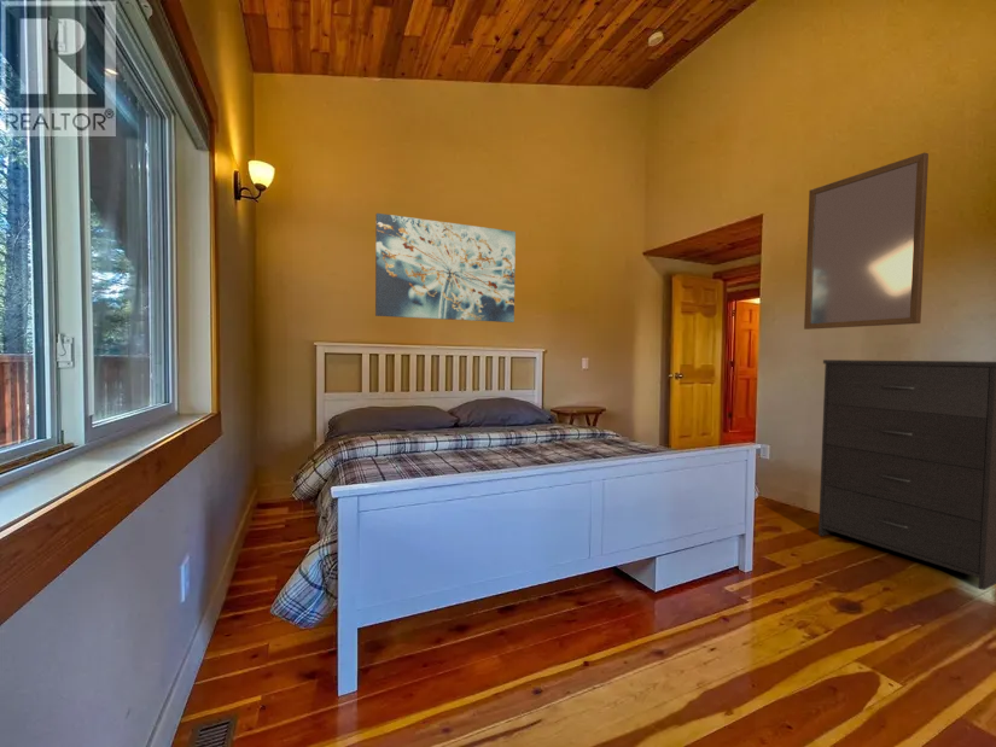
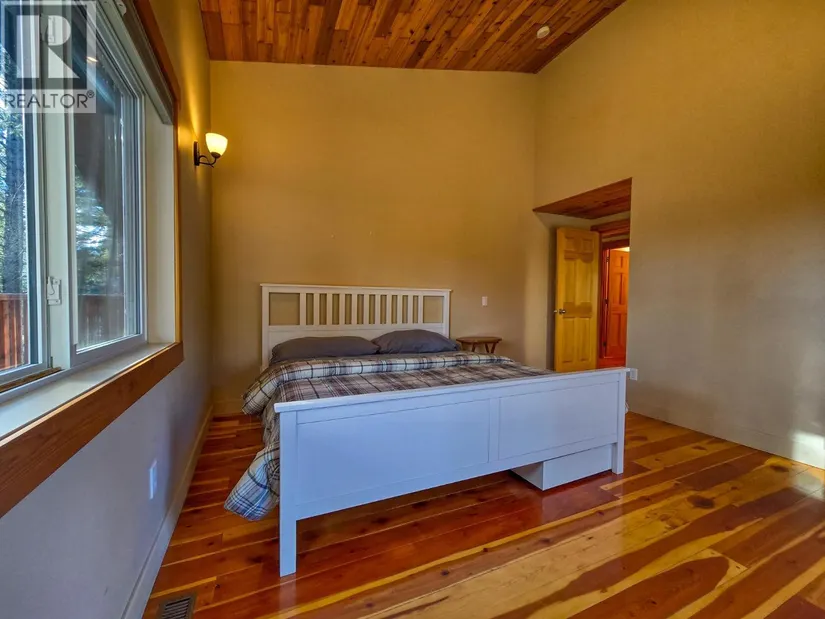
- wall art (449, 272)
- dresser (911, 457)
- home mirror (860, 250)
